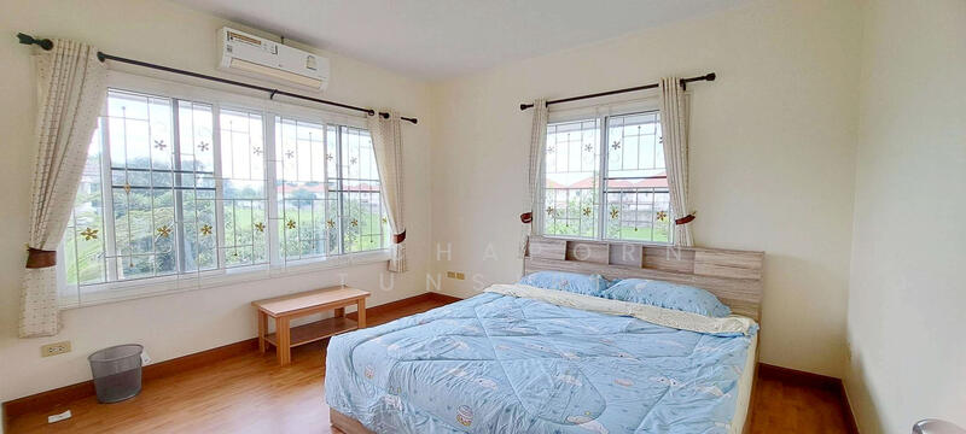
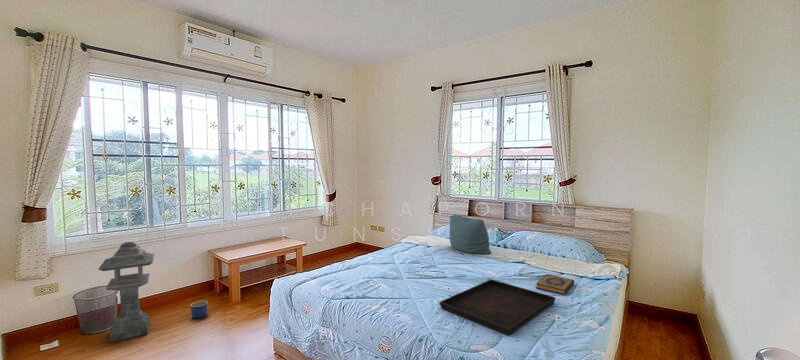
+ planter (199, 309)
+ cushion (469, 232)
+ lantern (129, 287)
+ serving tray (498, 302)
+ hardback book (555, 283)
